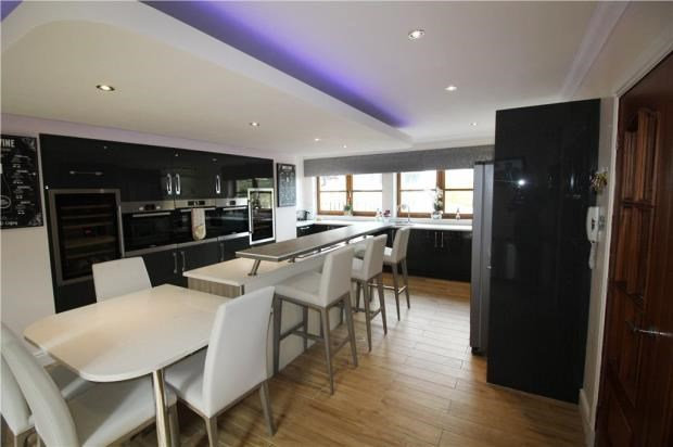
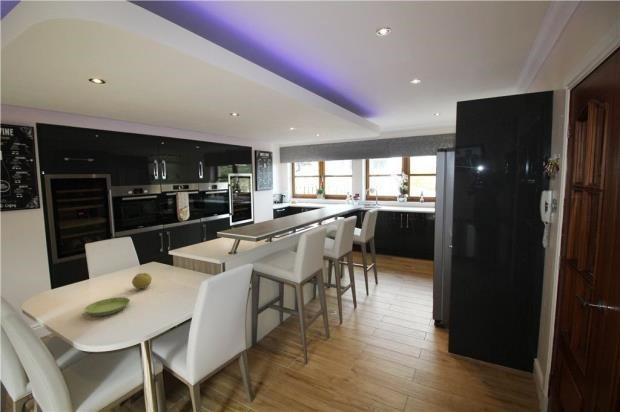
+ saucer (108, 307)
+ fruit (142, 280)
